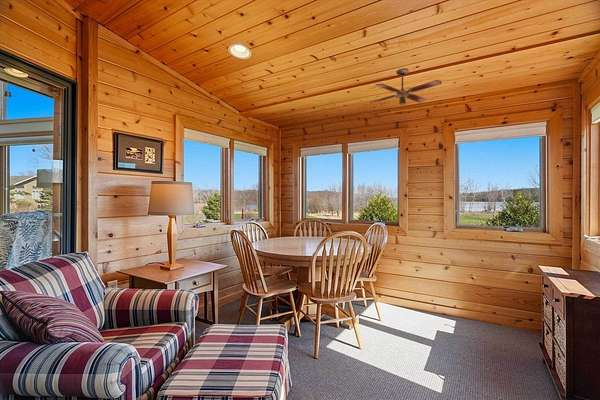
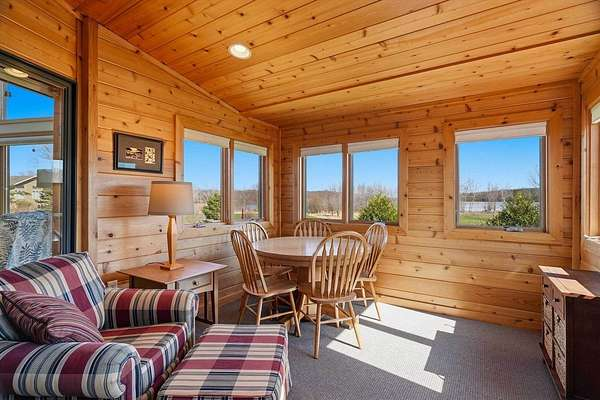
- ceiling fan (402, 87)
